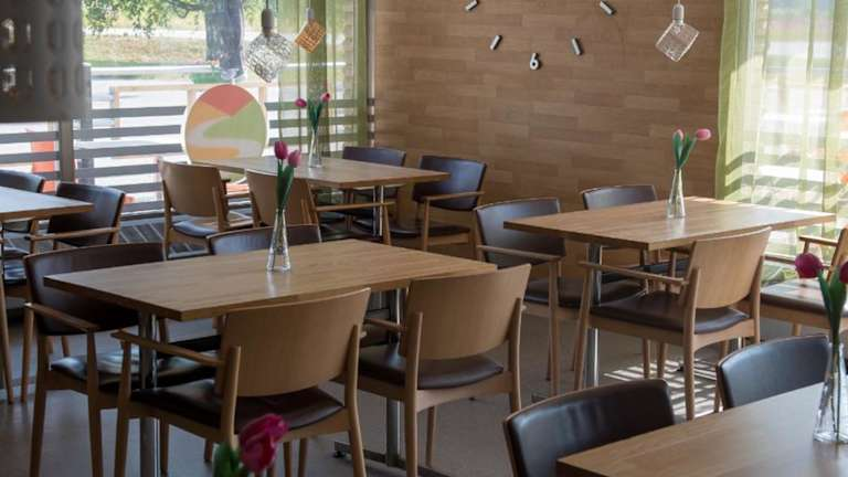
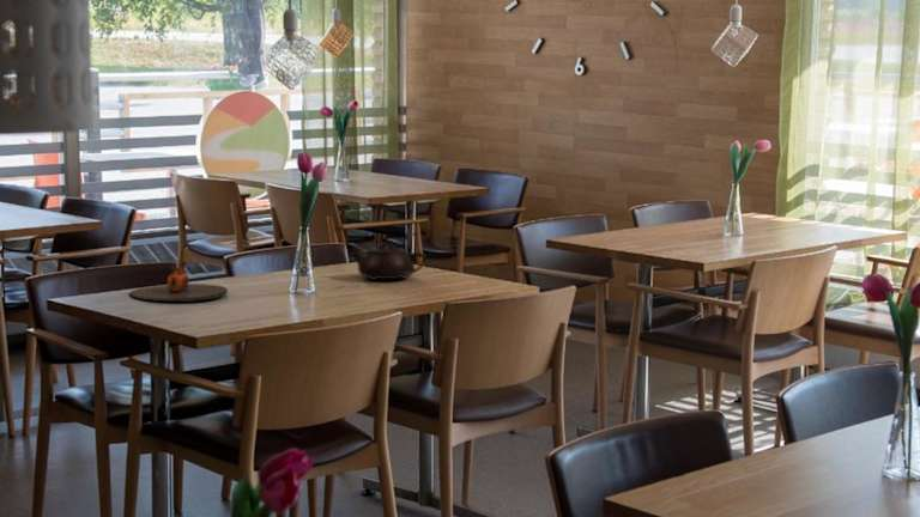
+ plate (178, 280)
+ teapot (387, 260)
